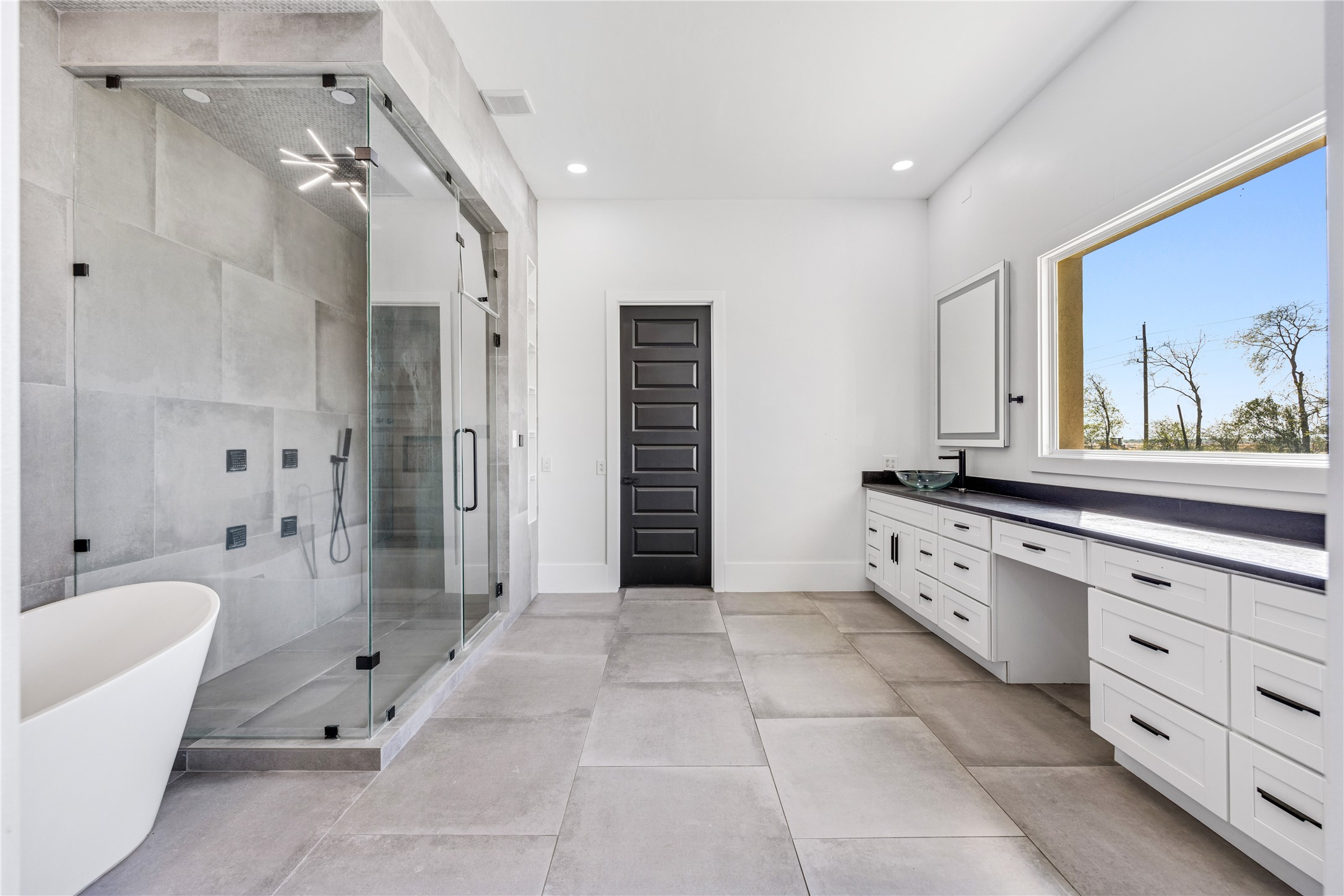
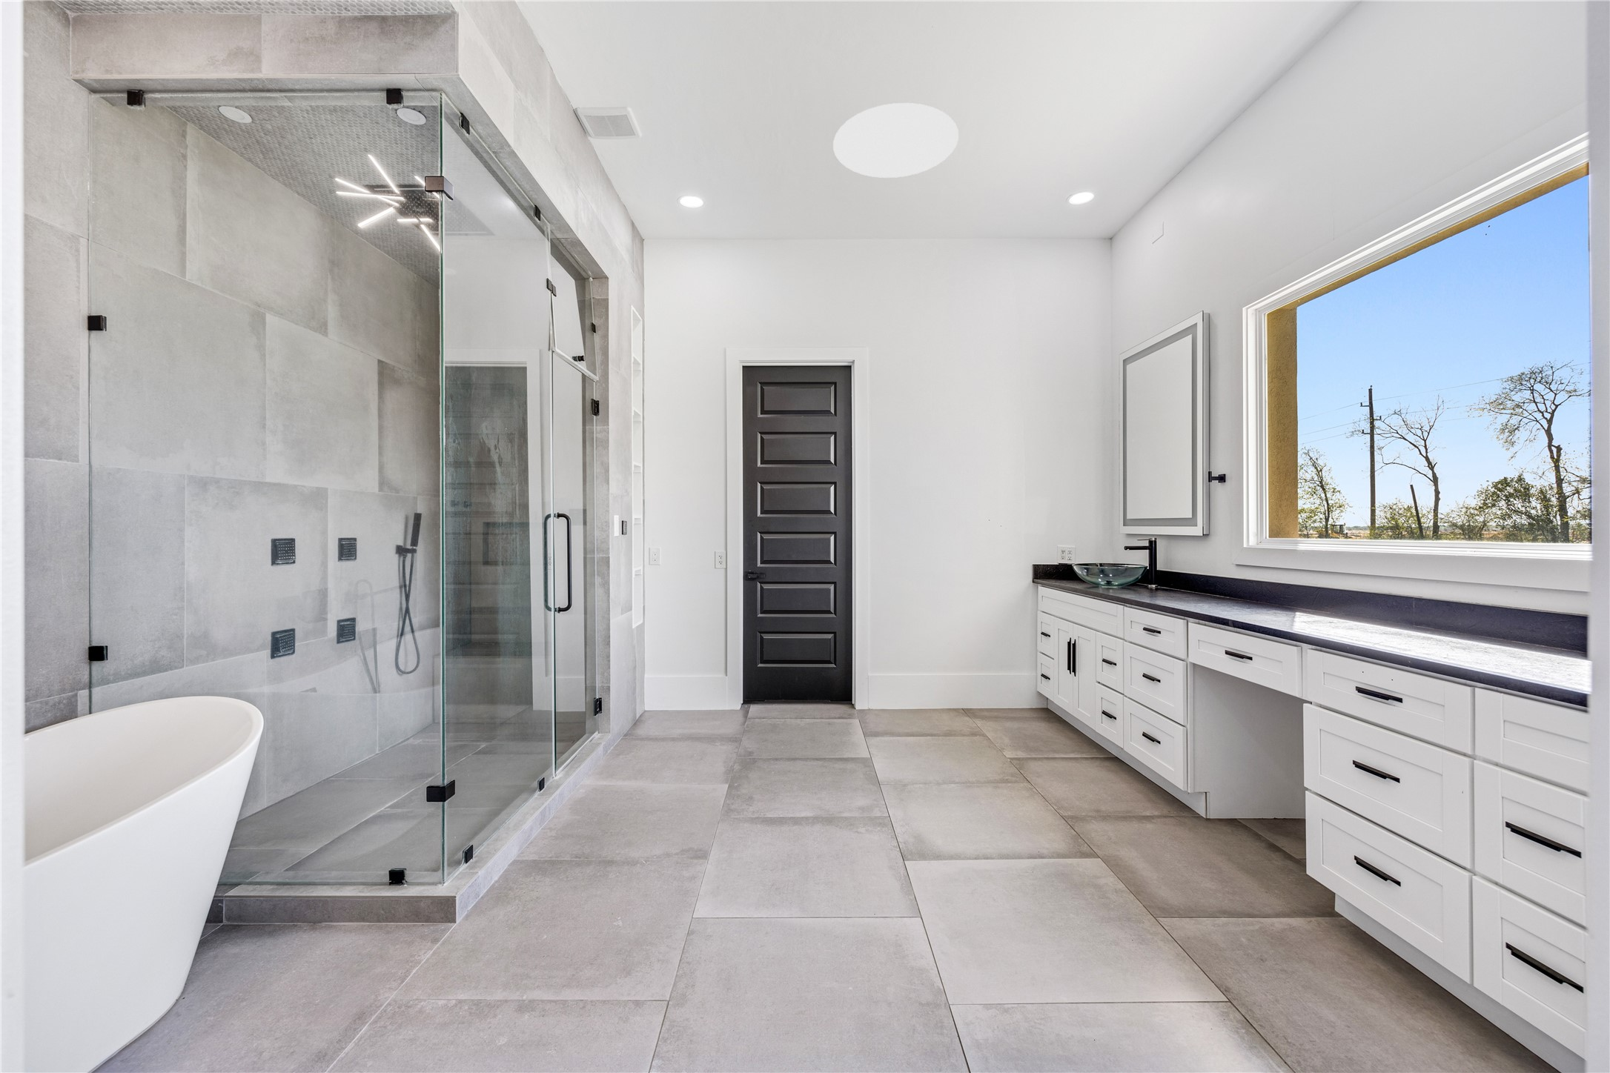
+ ceiling light (895, 144)
